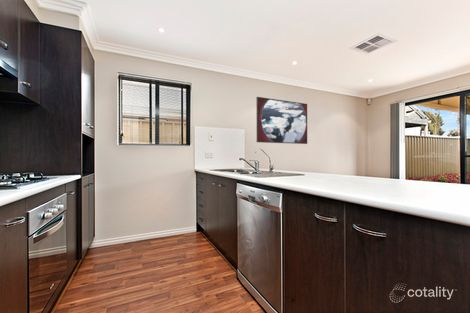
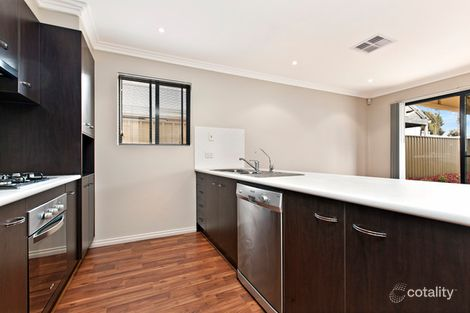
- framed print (283, 121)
